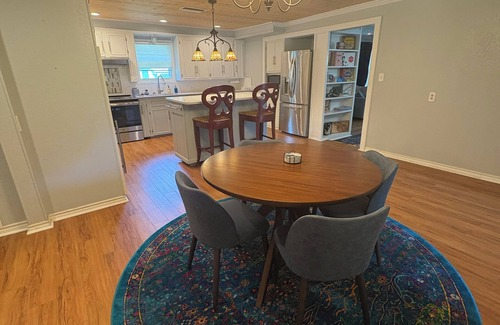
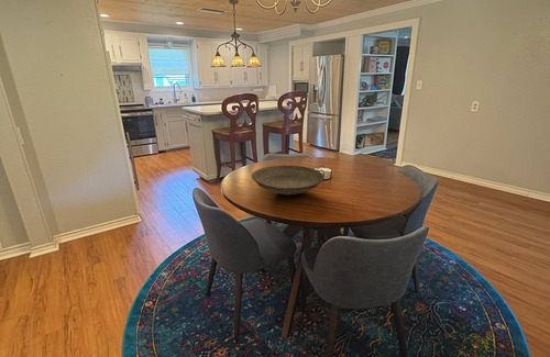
+ decorative bowl (287, 182)
